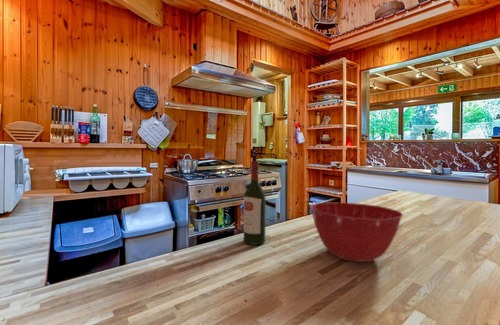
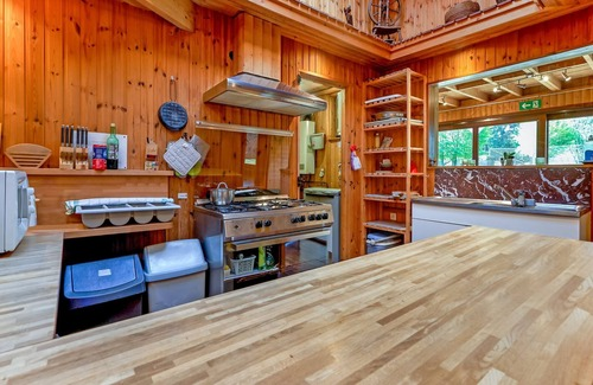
- wine bottle (254, 201)
- mixing bowl (353, 231)
